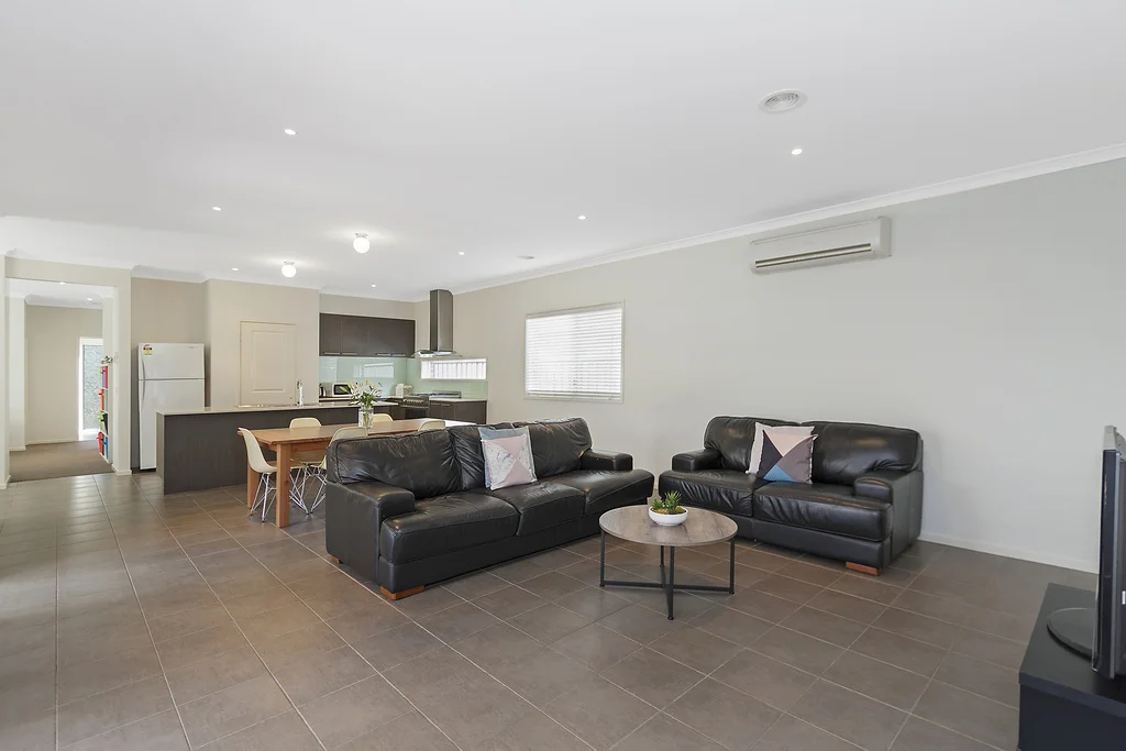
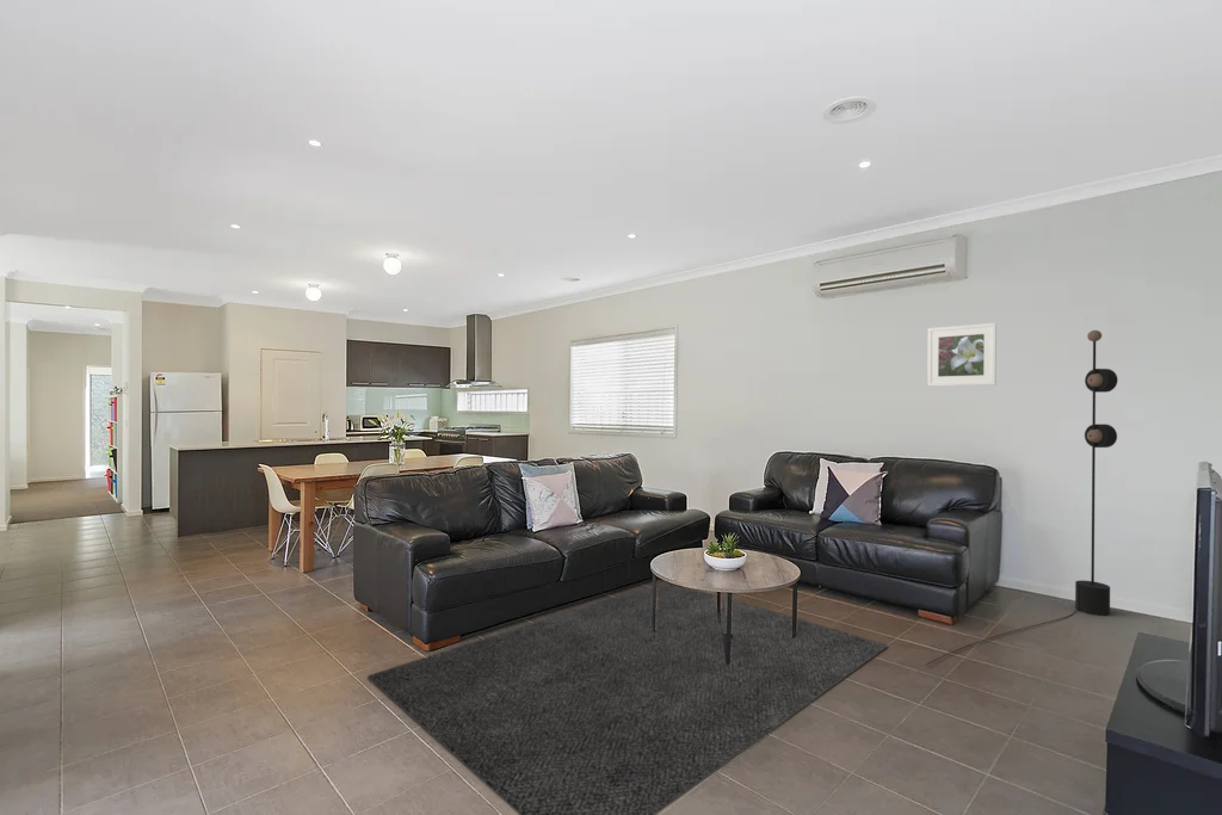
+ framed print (961, 356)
+ floor lamp (1092, 478)
+ rug (643, 660)
